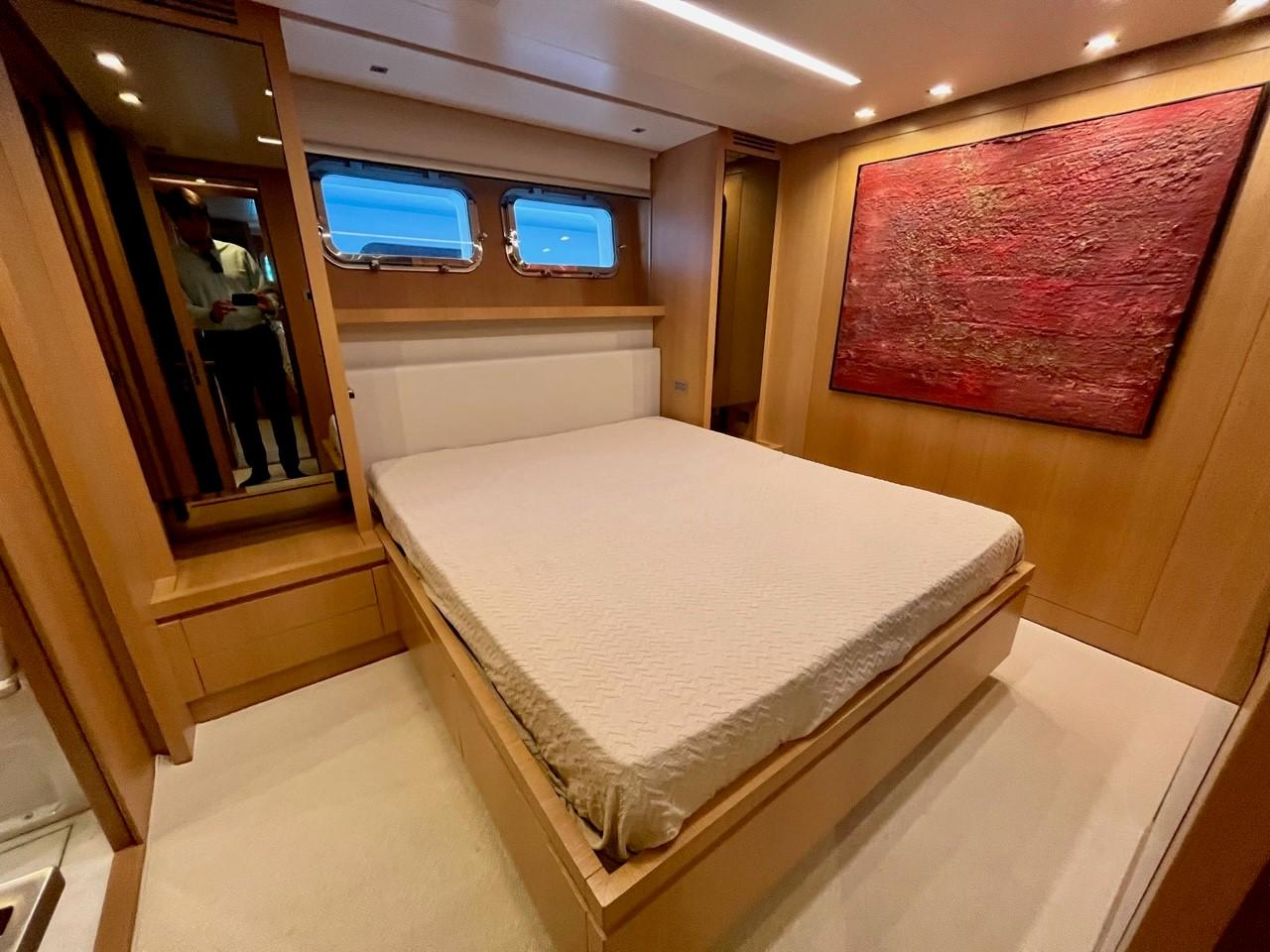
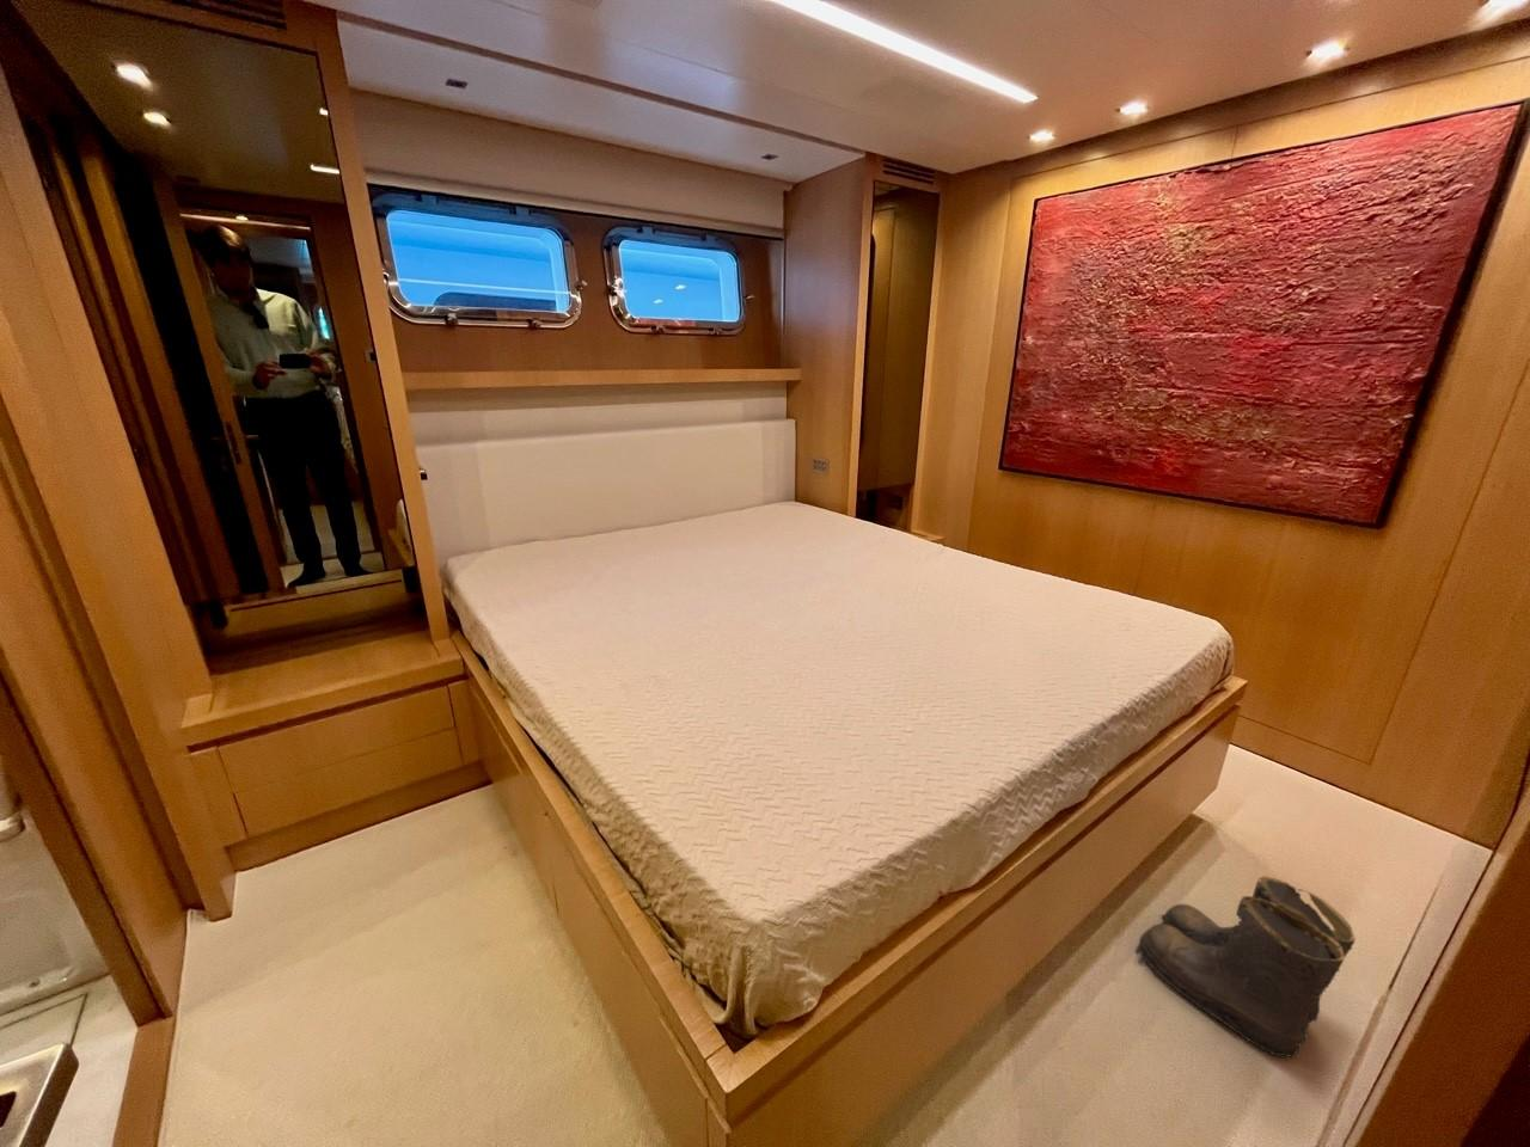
+ boots (1237, 935)
